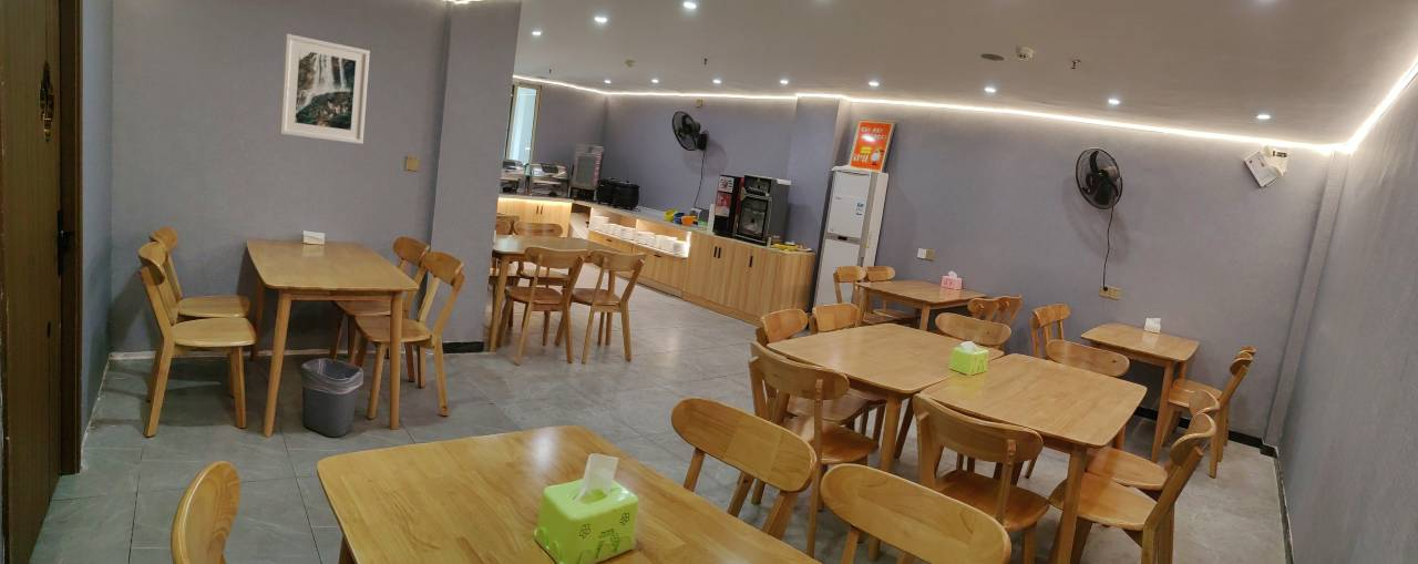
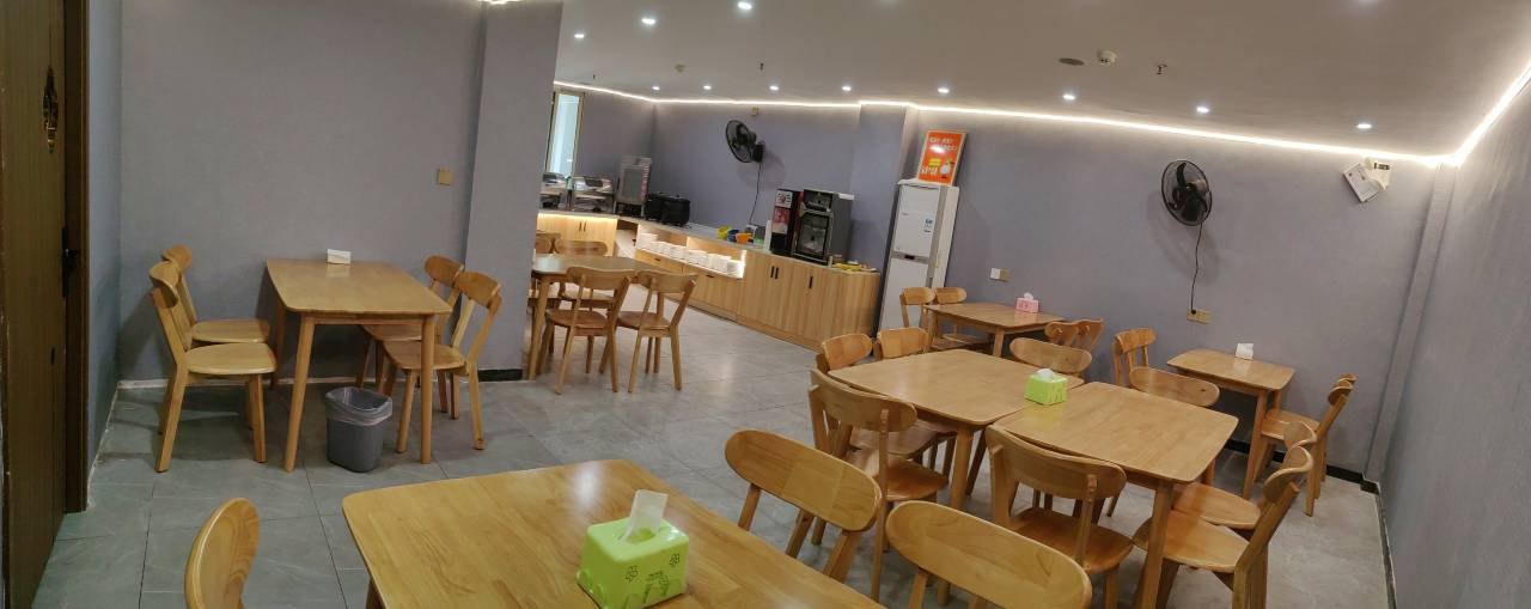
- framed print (326, 91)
